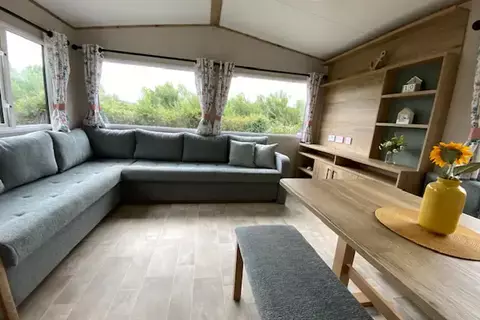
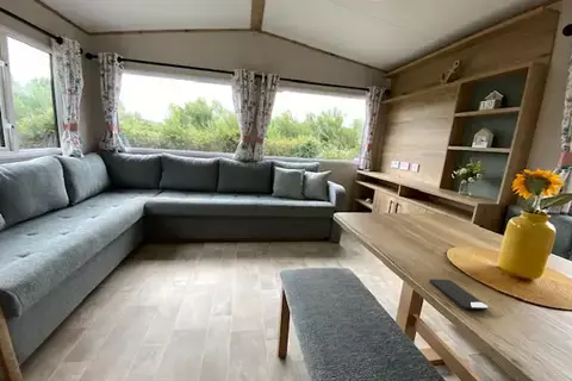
+ smartphone (455, 293)
